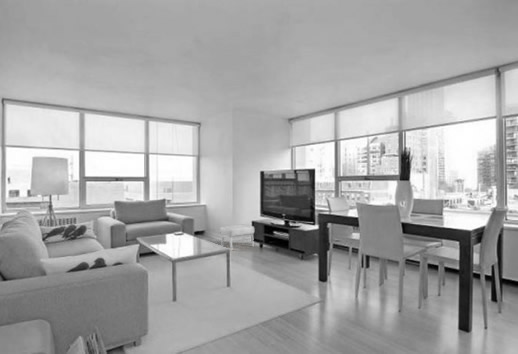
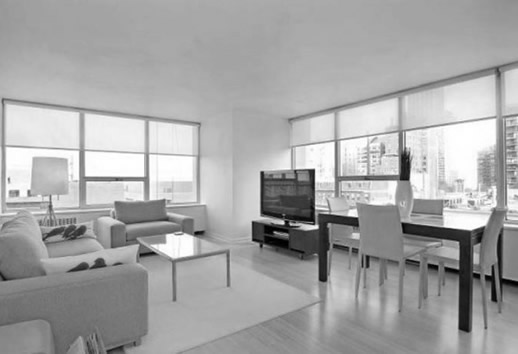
- footstool (237, 236)
